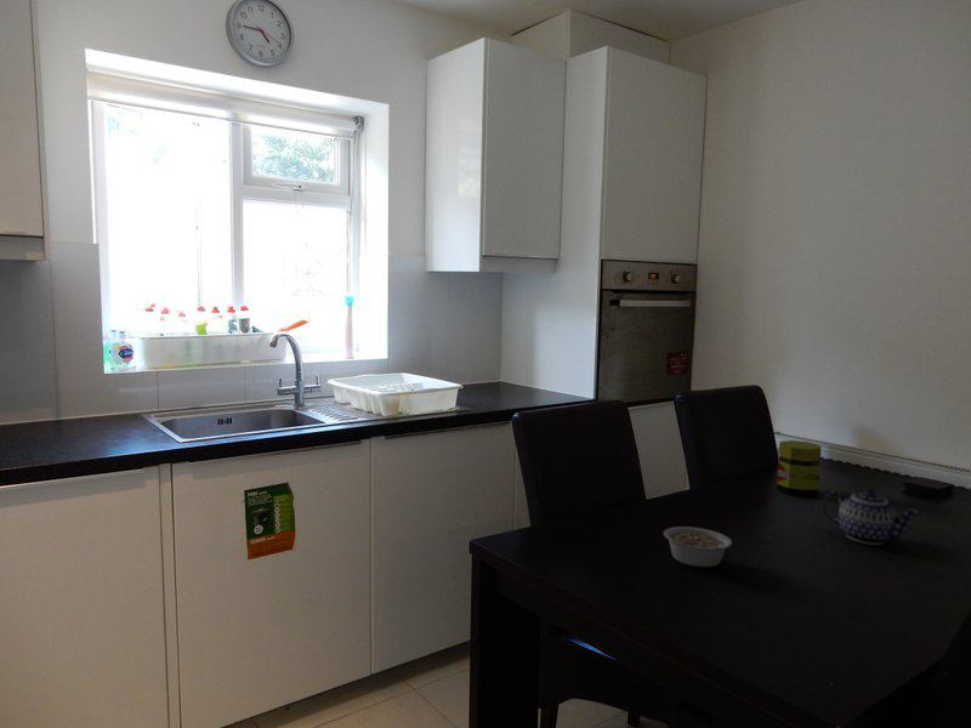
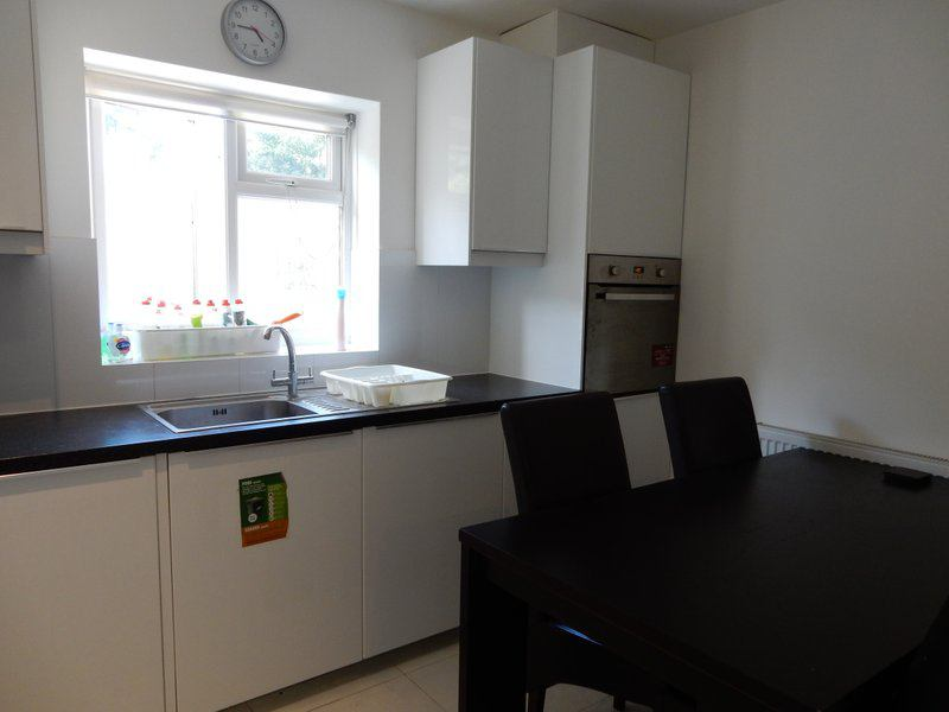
- teapot (868, 513)
- jar (797, 467)
- legume (699, 546)
